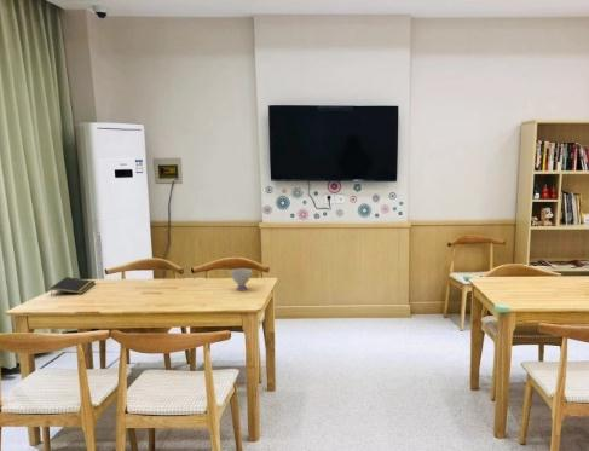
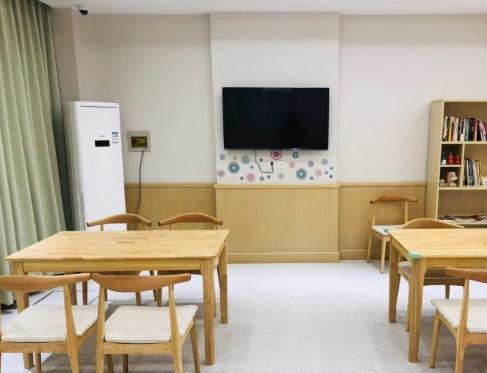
- notepad (74, 284)
- teacup (242, 279)
